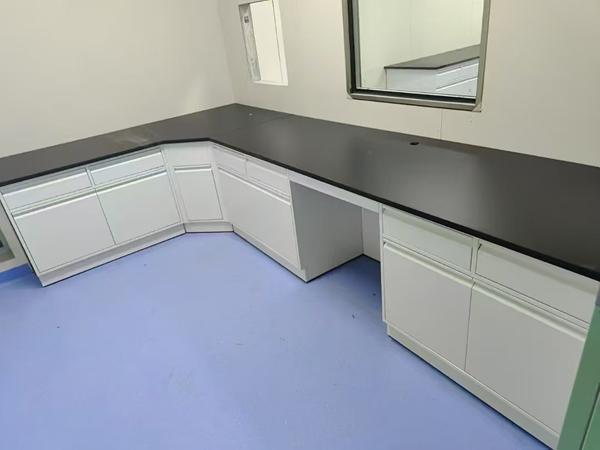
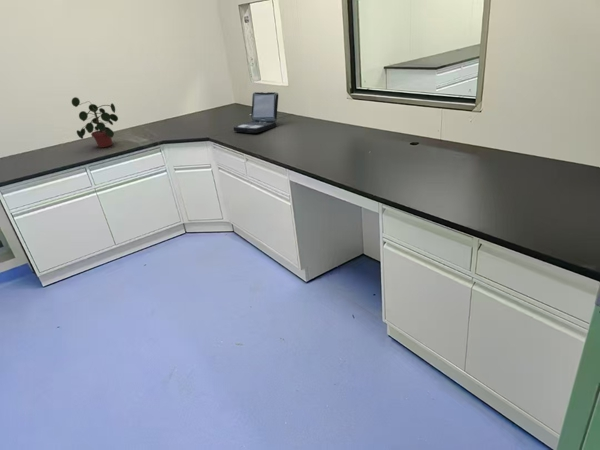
+ potted plant (95, 121)
+ laptop (255, 111)
